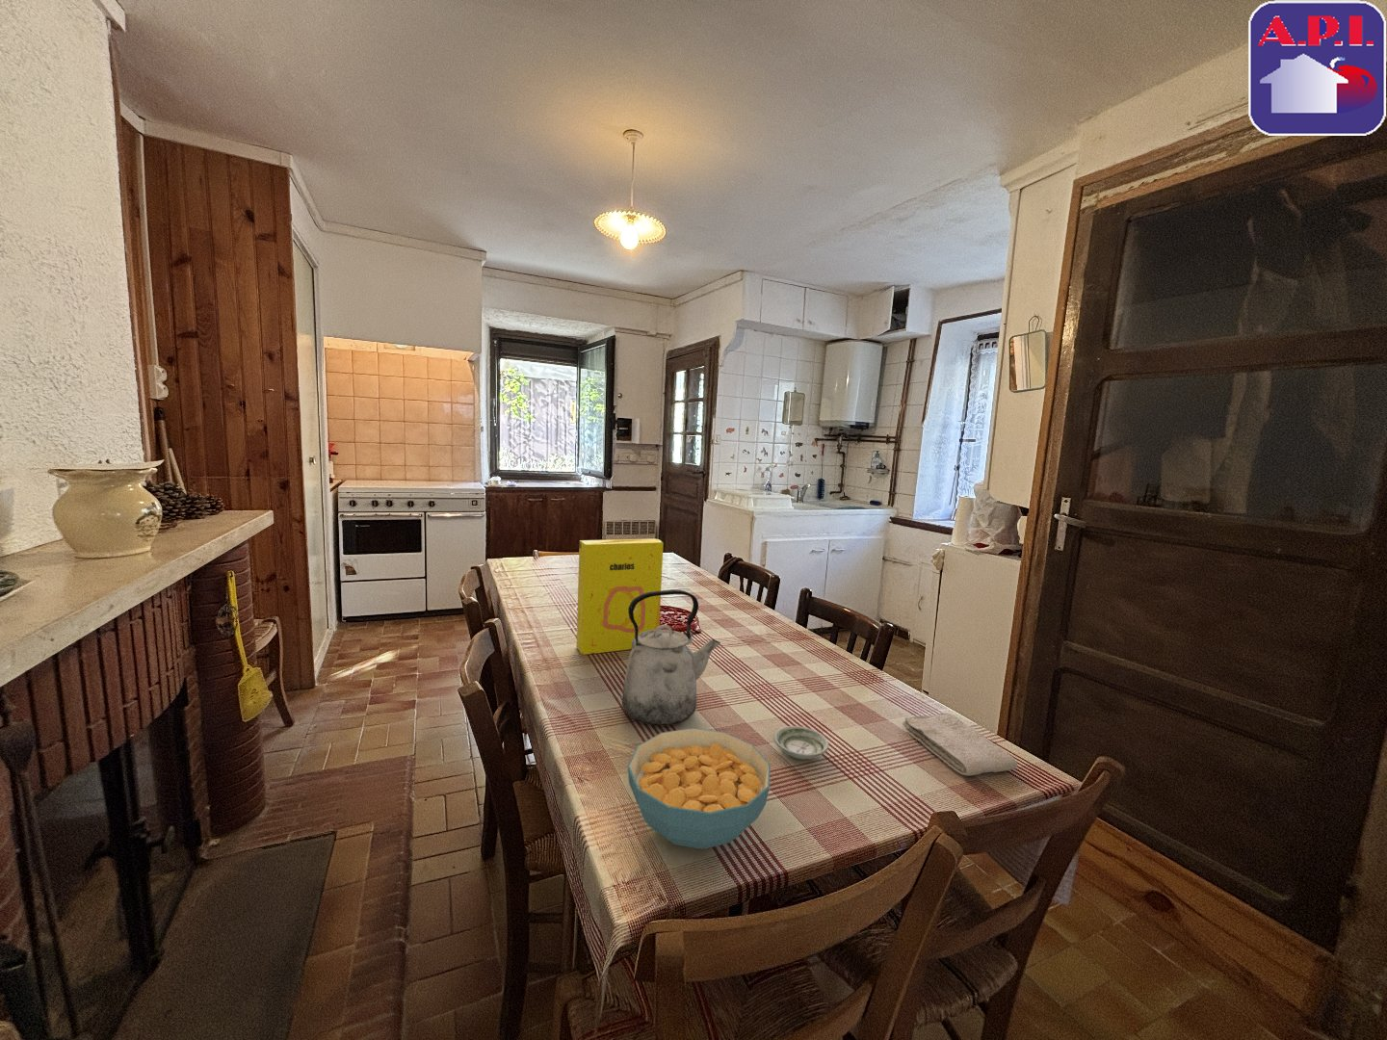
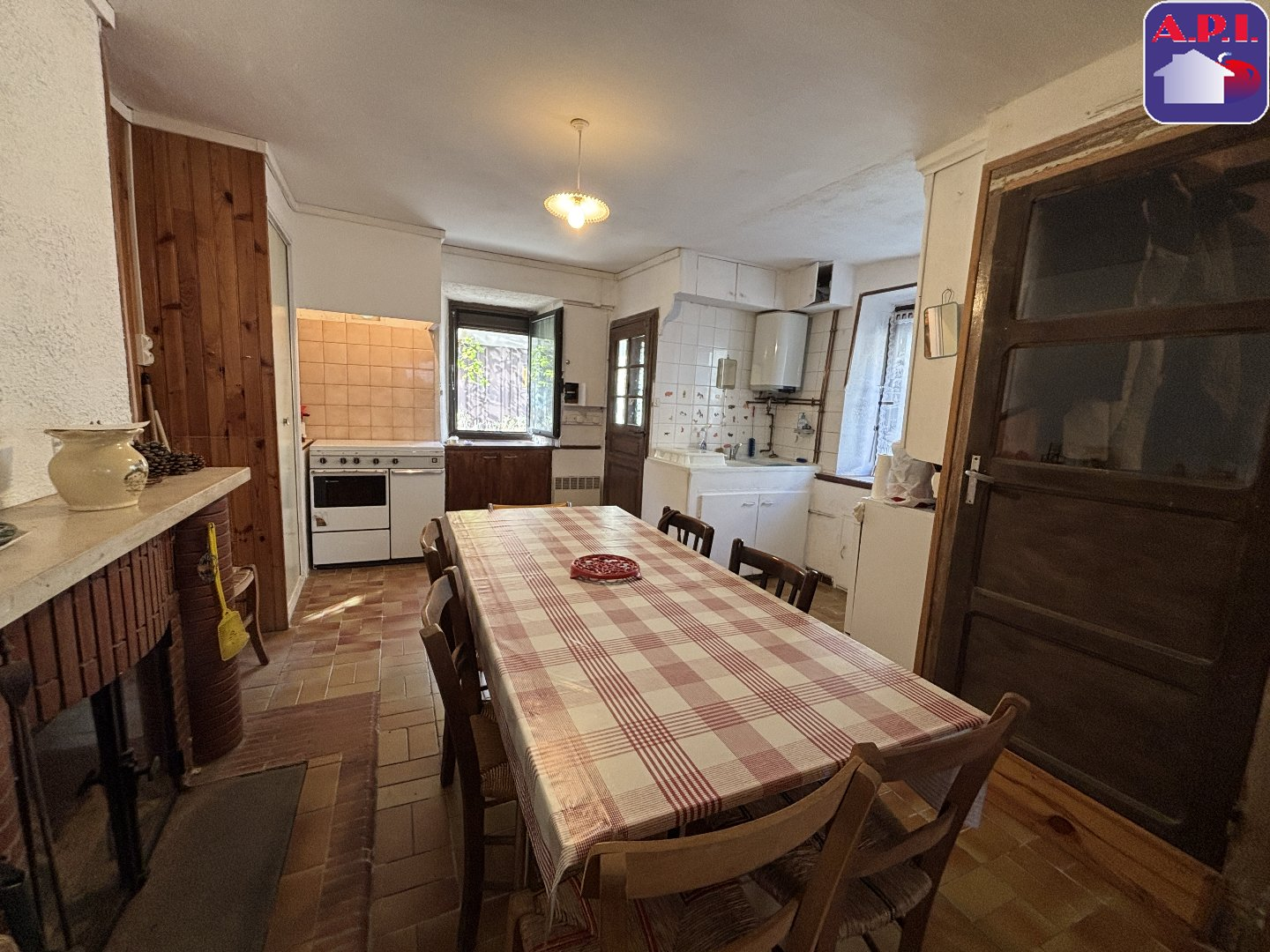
- cereal box (619, 594)
- cereal bowl (698, 797)
- kettle (674, 651)
- saucer (801, 745)
- washcloth (956, 741)
